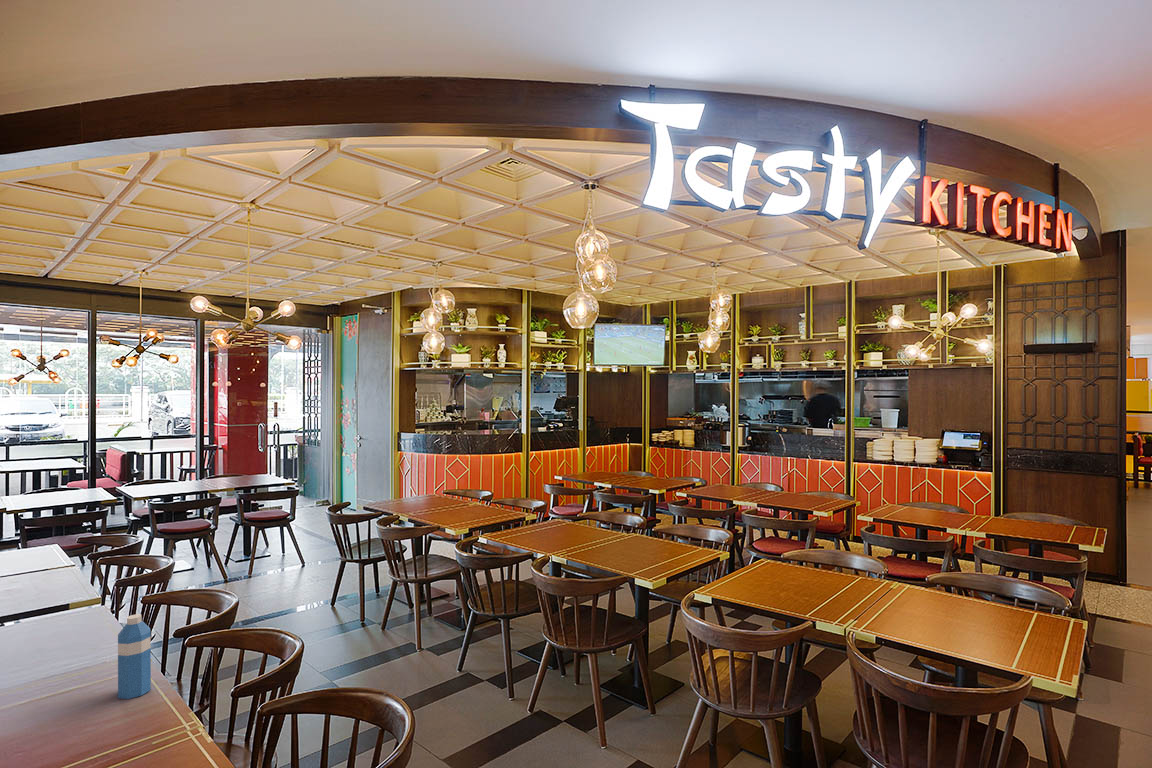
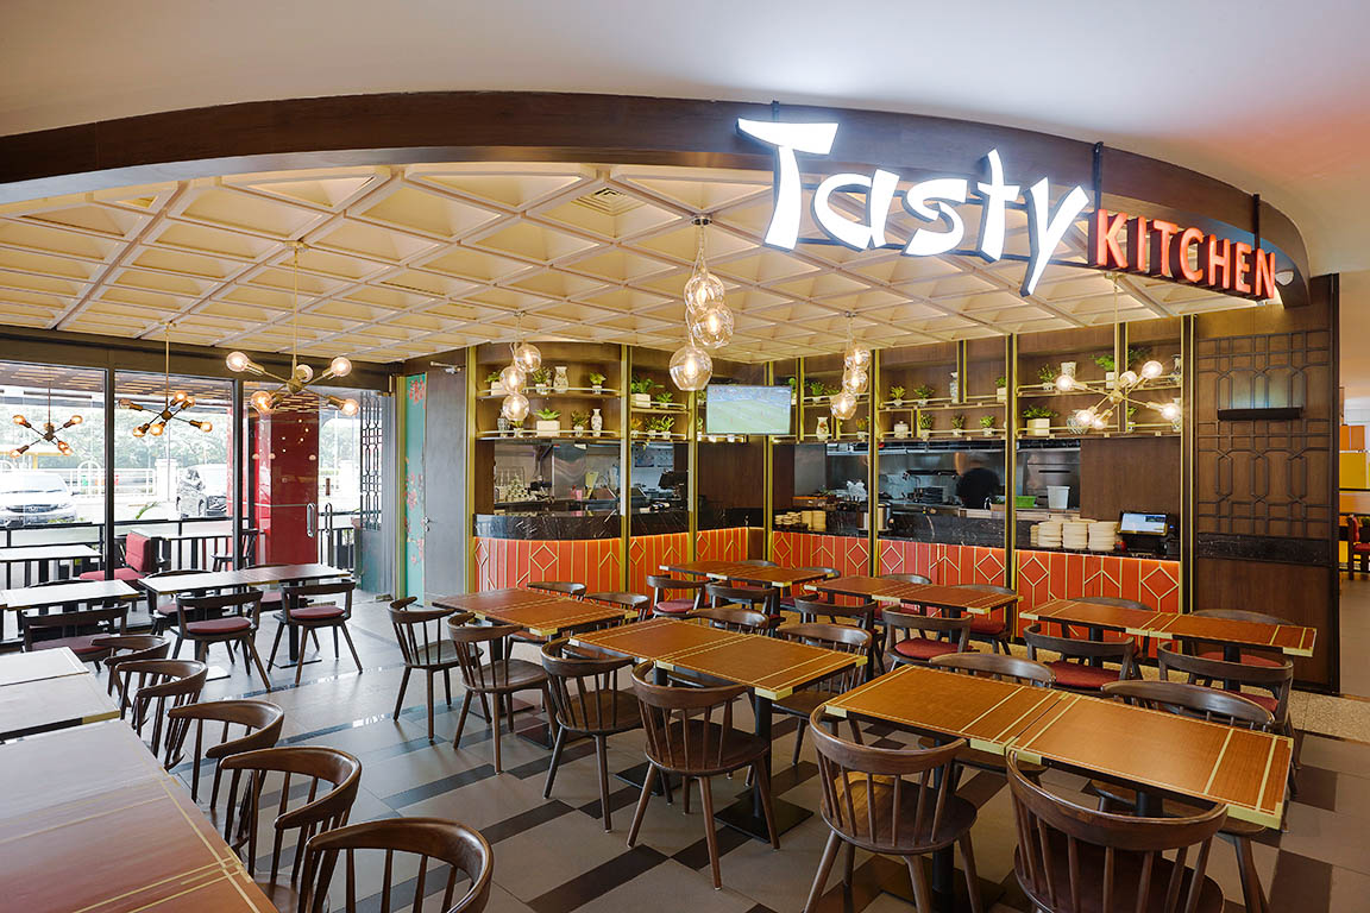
- water bottle (134, 654)
